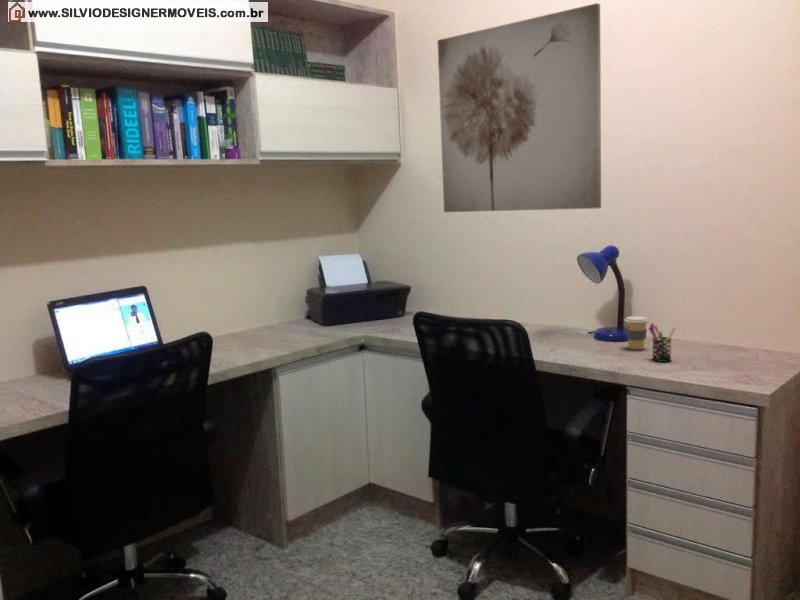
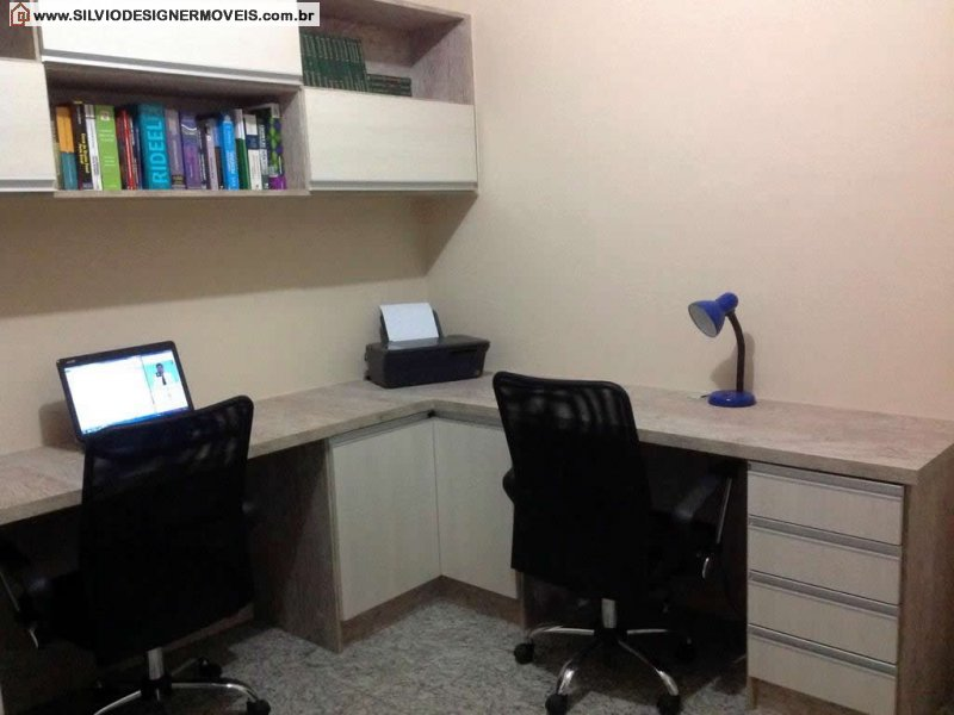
- wall art (514, 118)
- pen holder (660, 341)
- coffee cup (636, 332)
